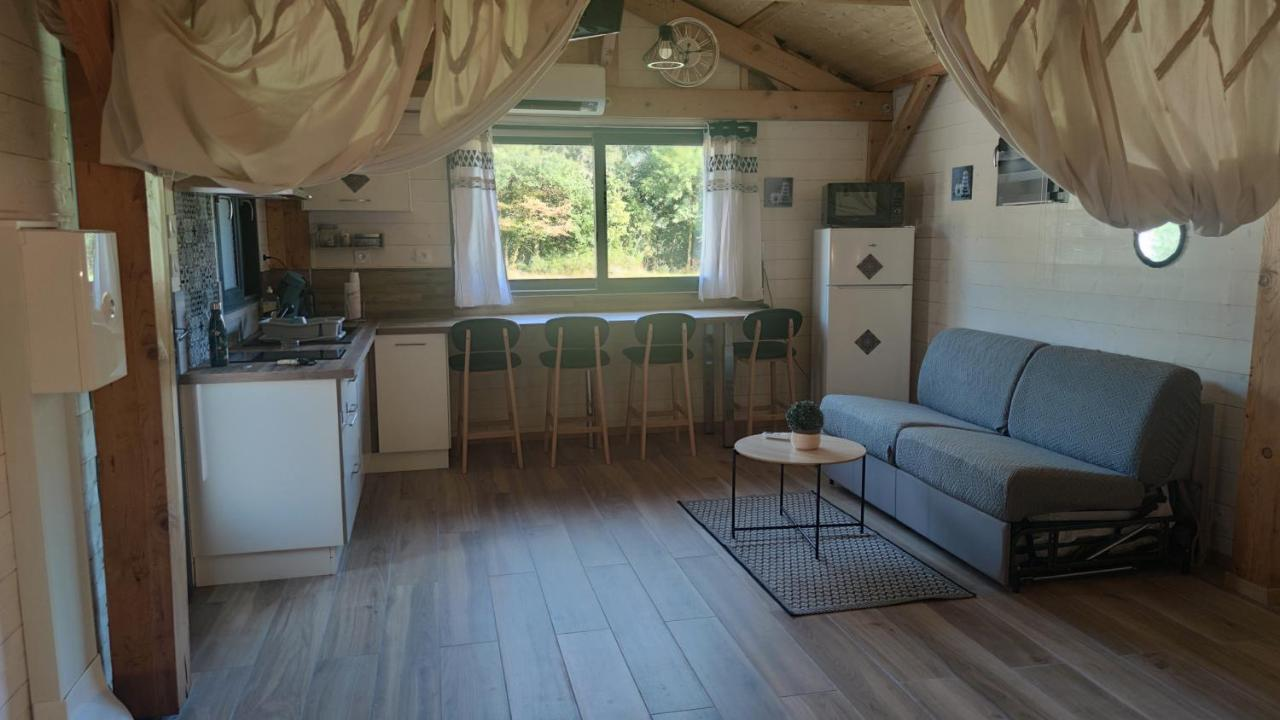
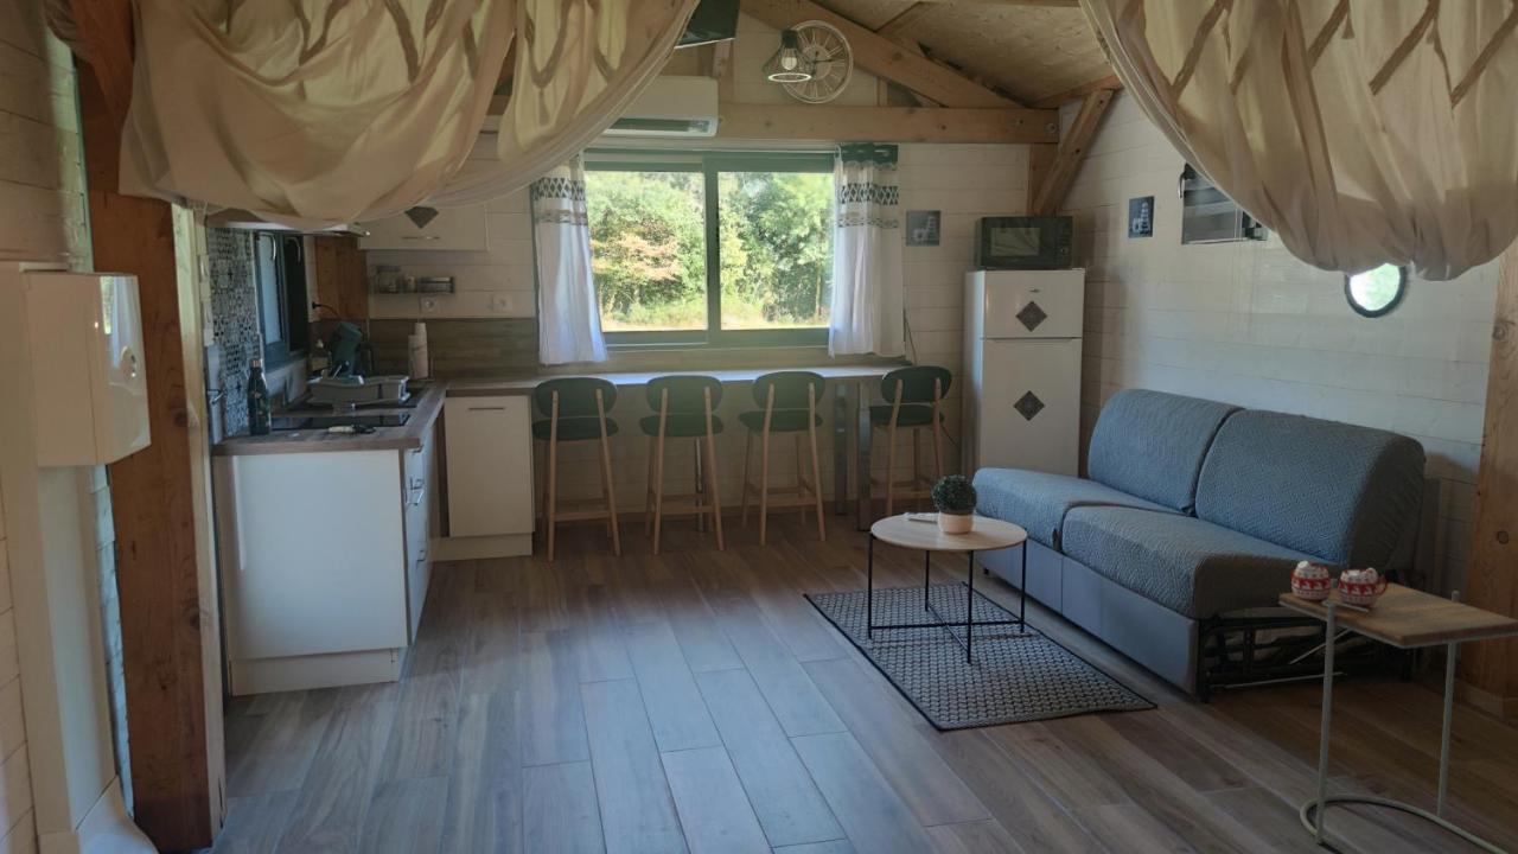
+ side table (1443, 720)
+ mug (1340, 580)
